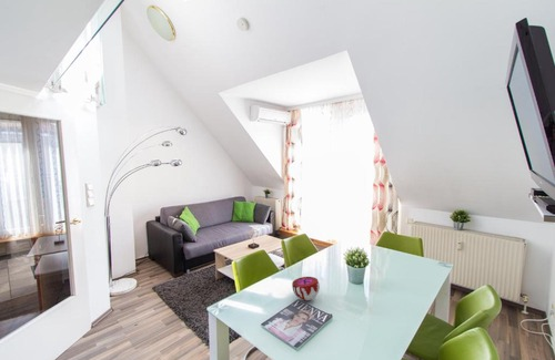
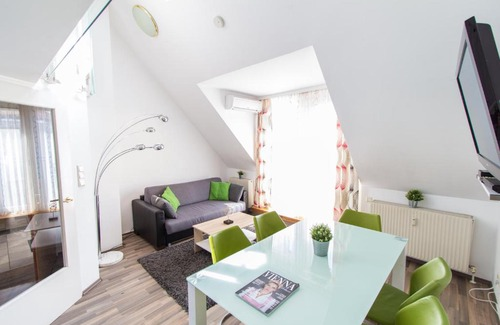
- decorative bowl (306, 289)
